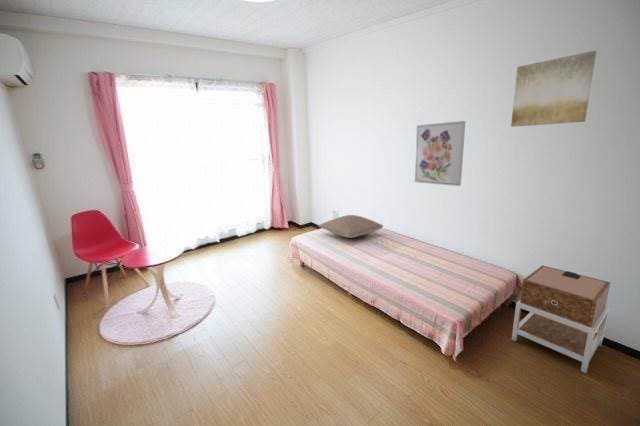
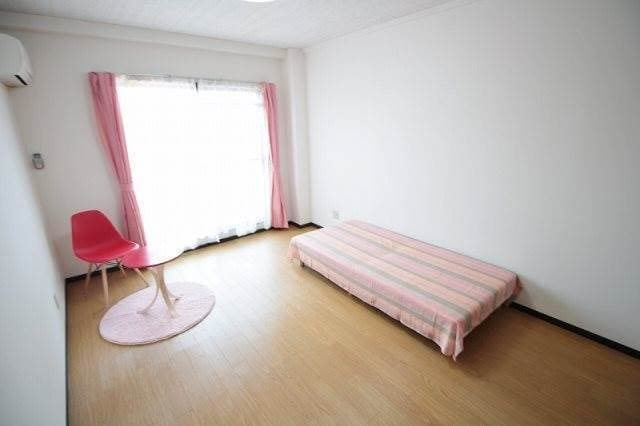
- pillow (350, 226)
- nightstand (560, 311)
- wall art (549, 92)
- wall art (437, 154)
